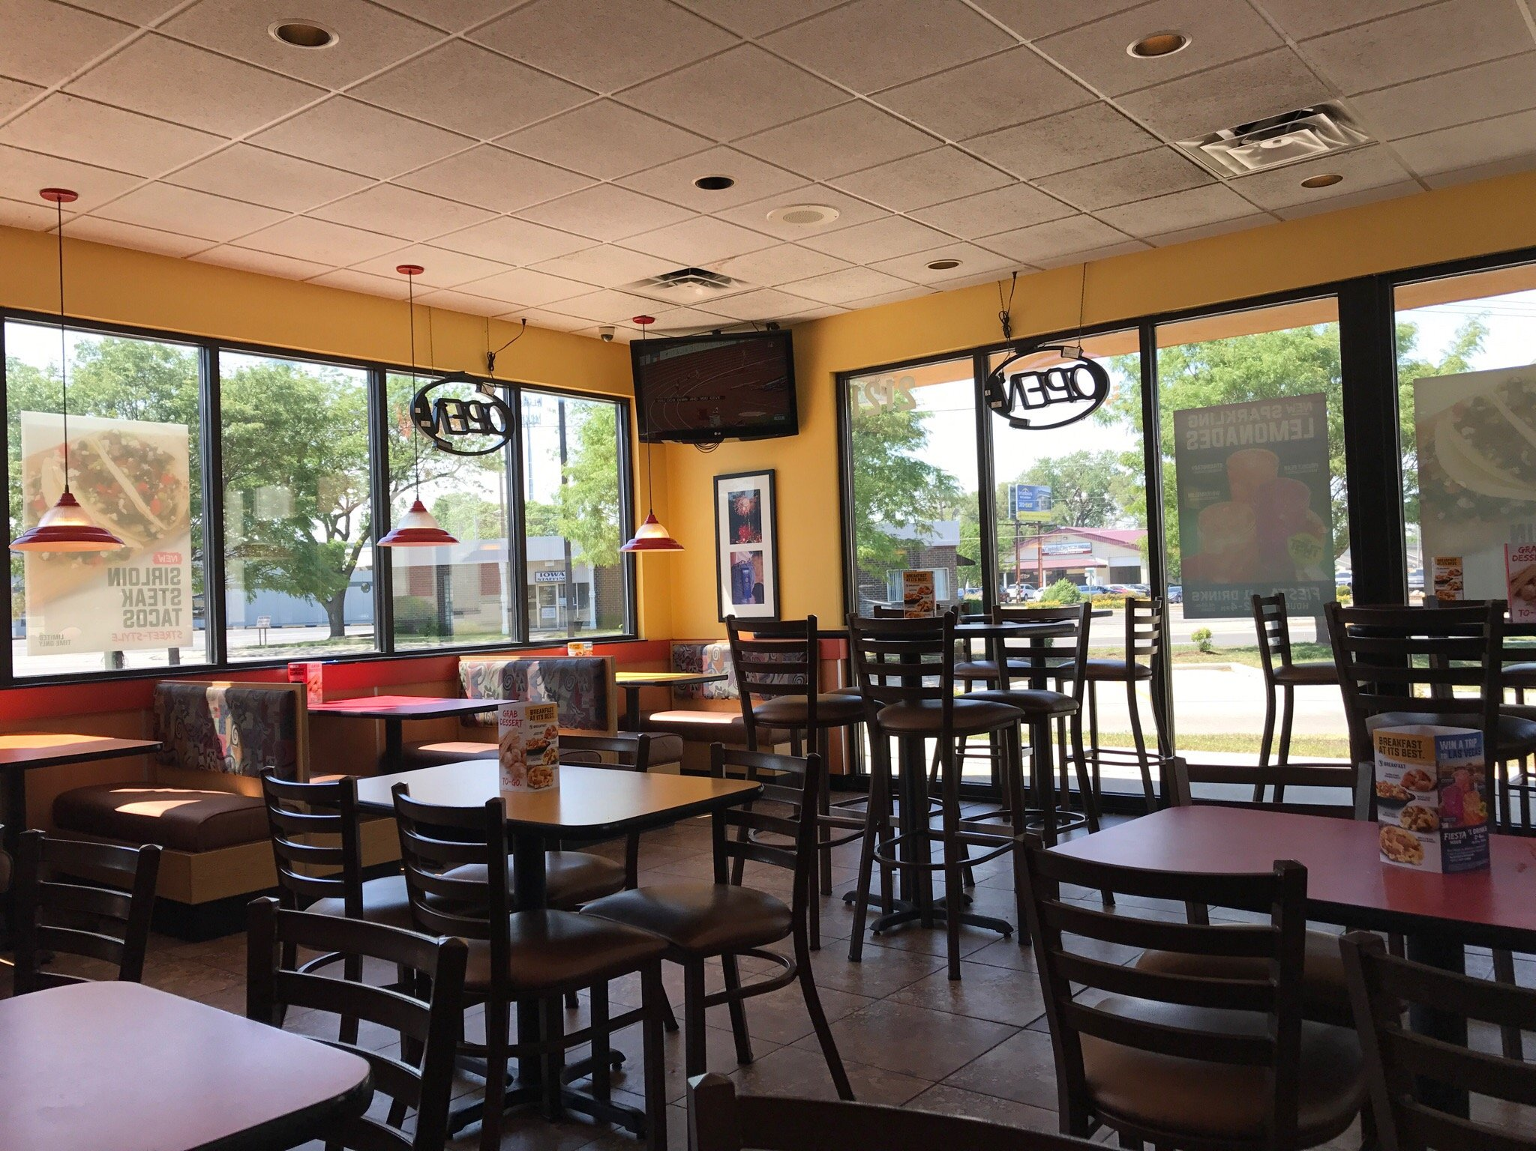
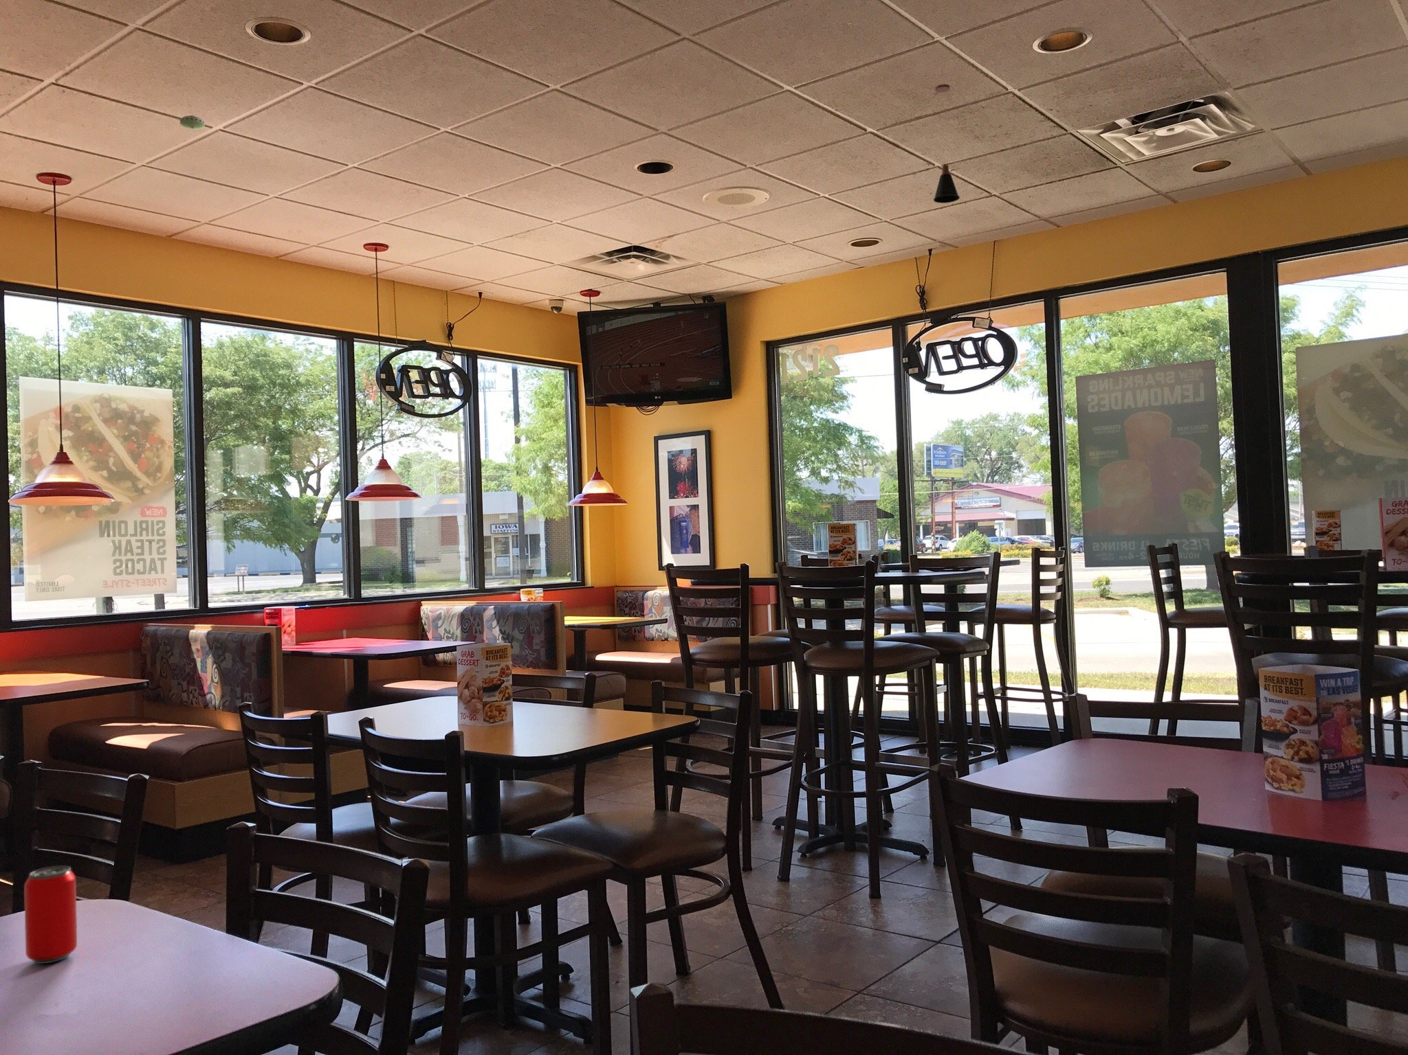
+ pendant lamp (943, 136)
+ can (51, 914)
+ smoke detector (192, 122)
